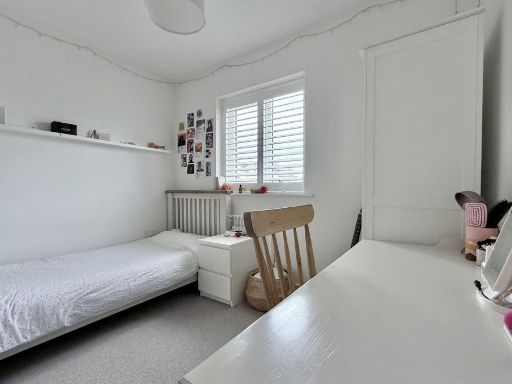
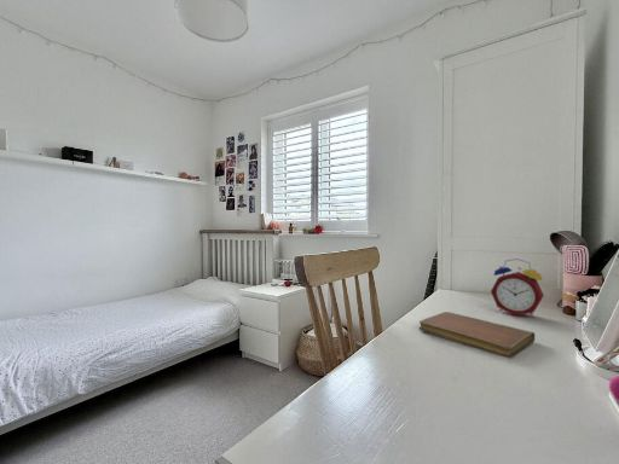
+ alarm clock (516, 285)
+ notebook (473, 330)
